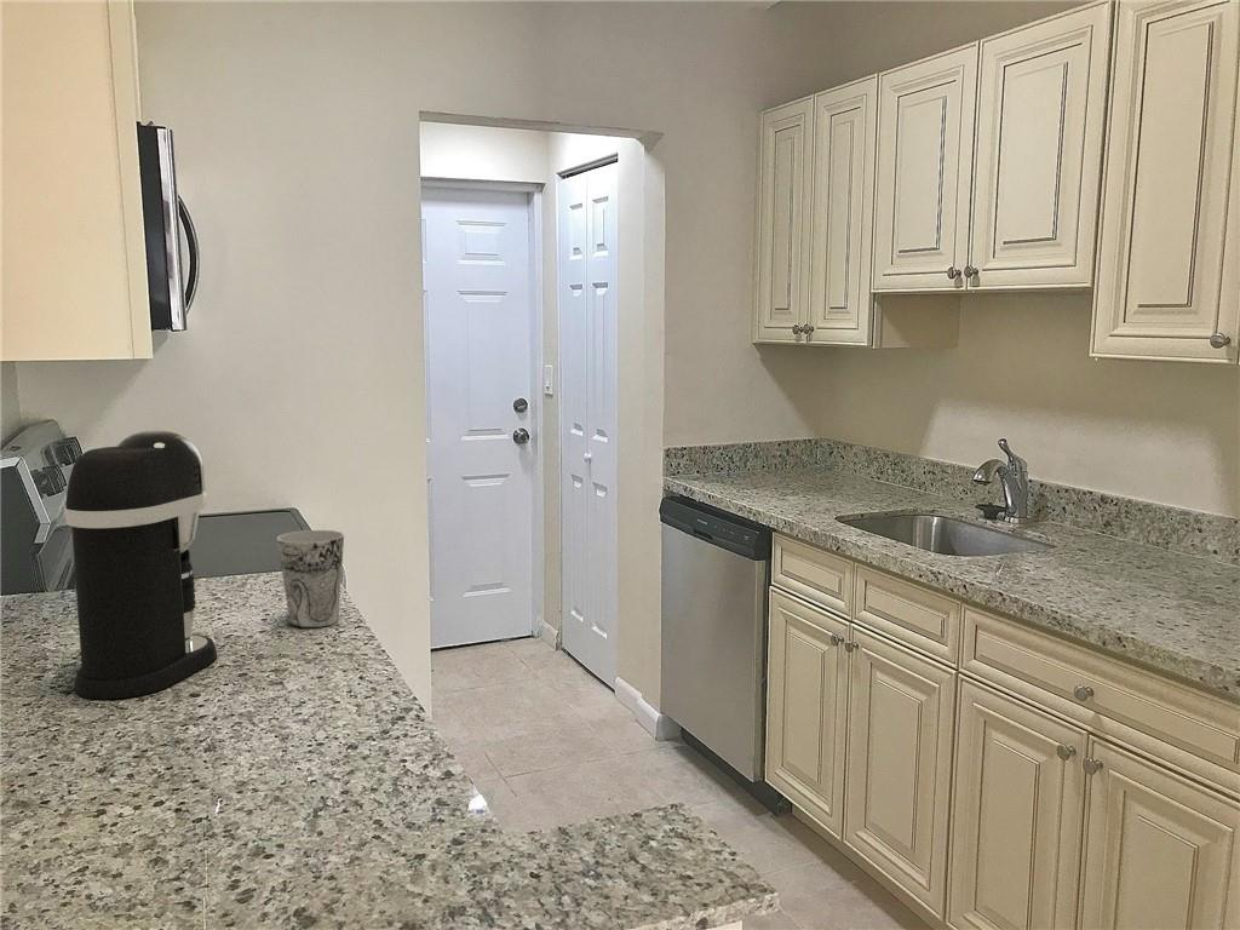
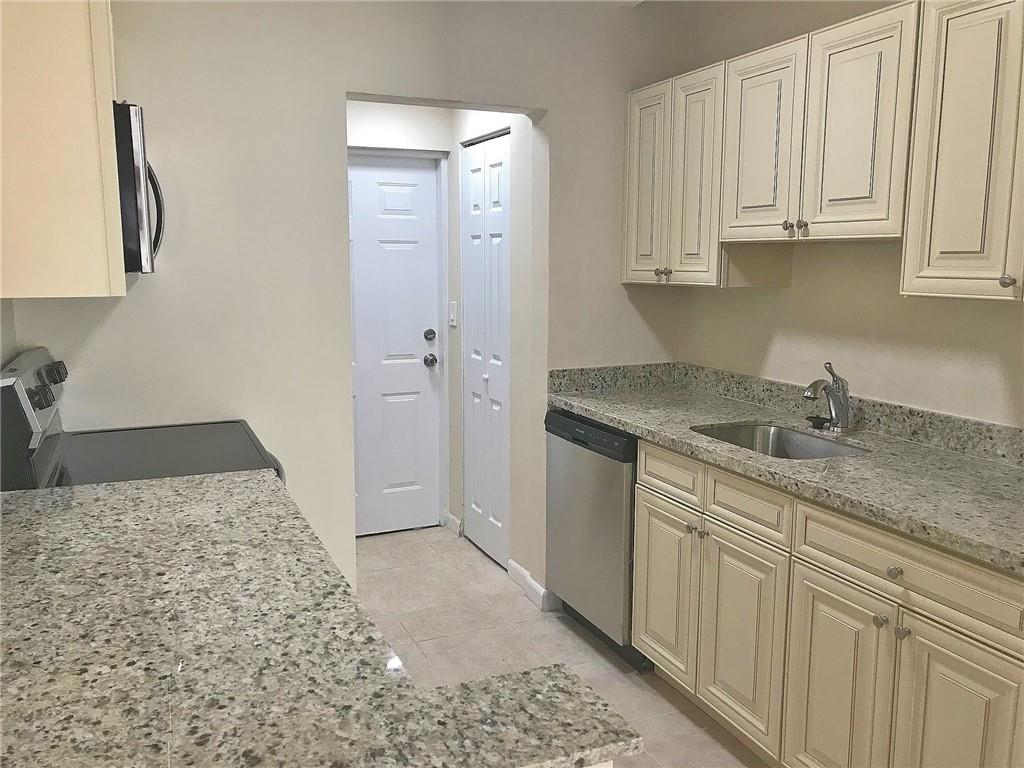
- cup (312, 579)
- coffee maker (142, 555)
